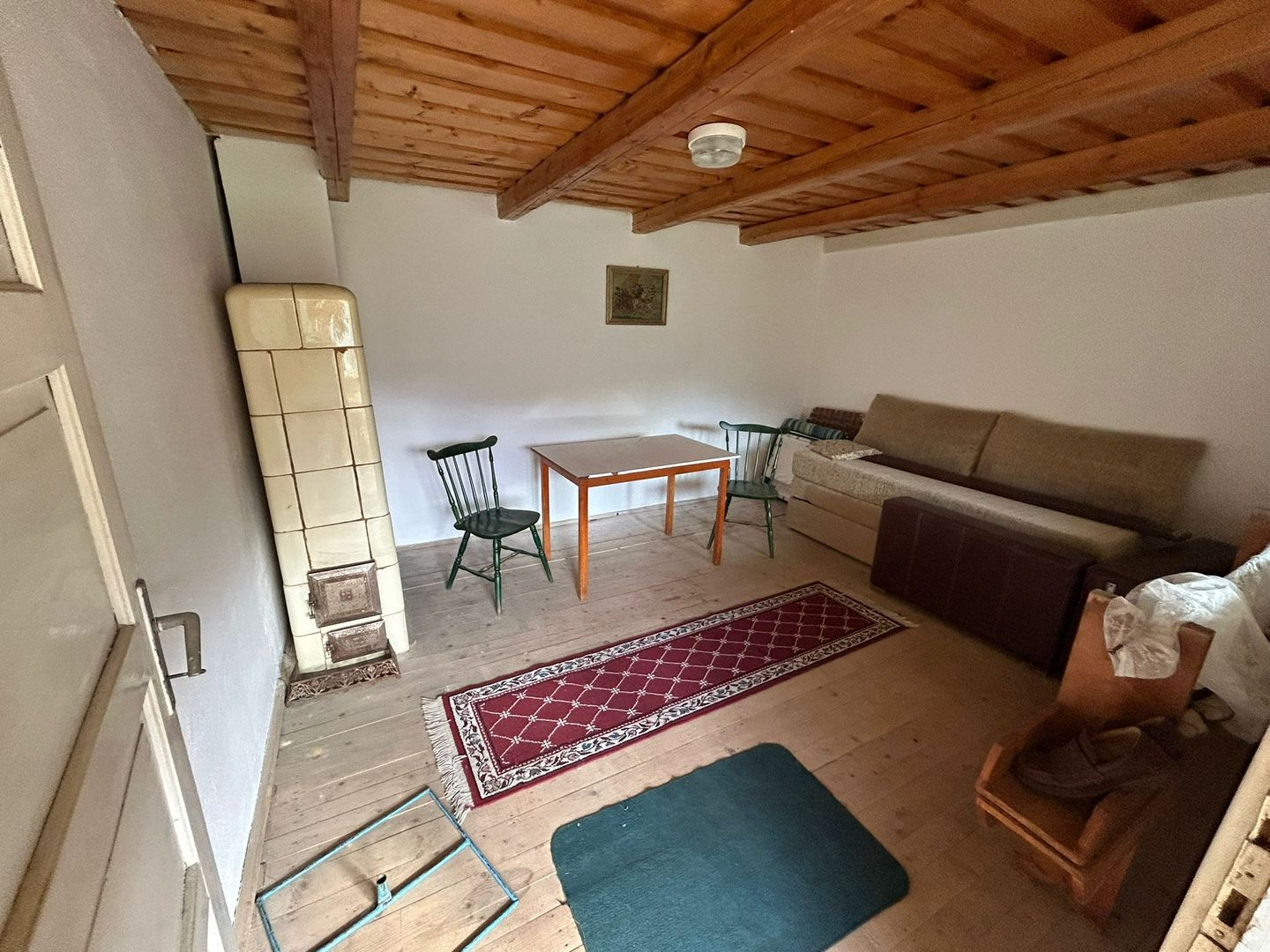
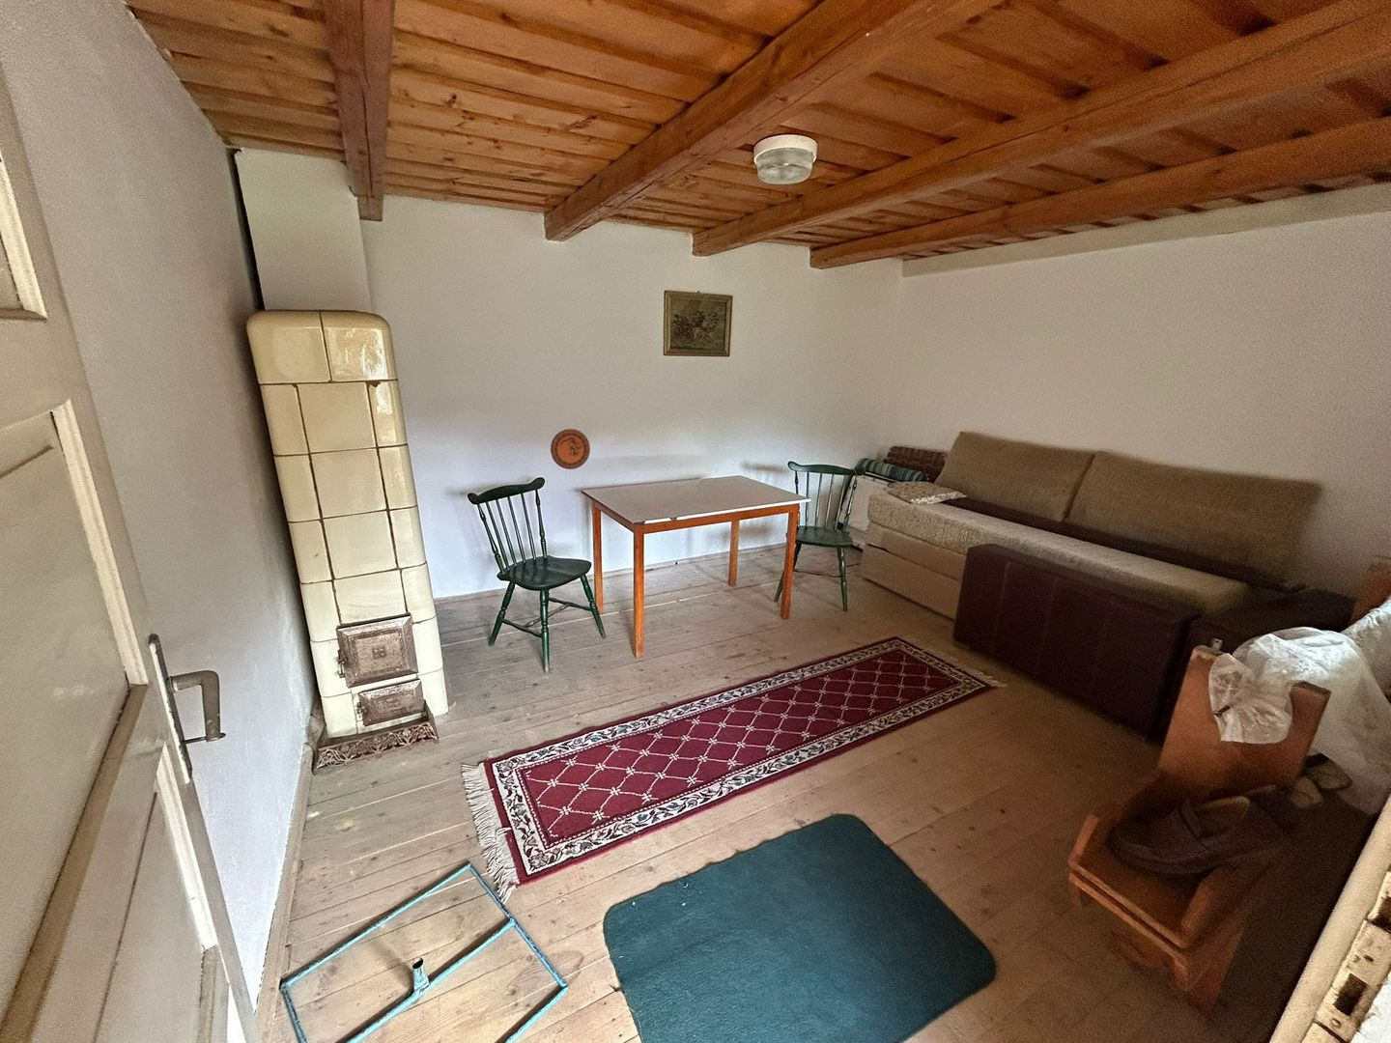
+ decorative plate (570, 449)
